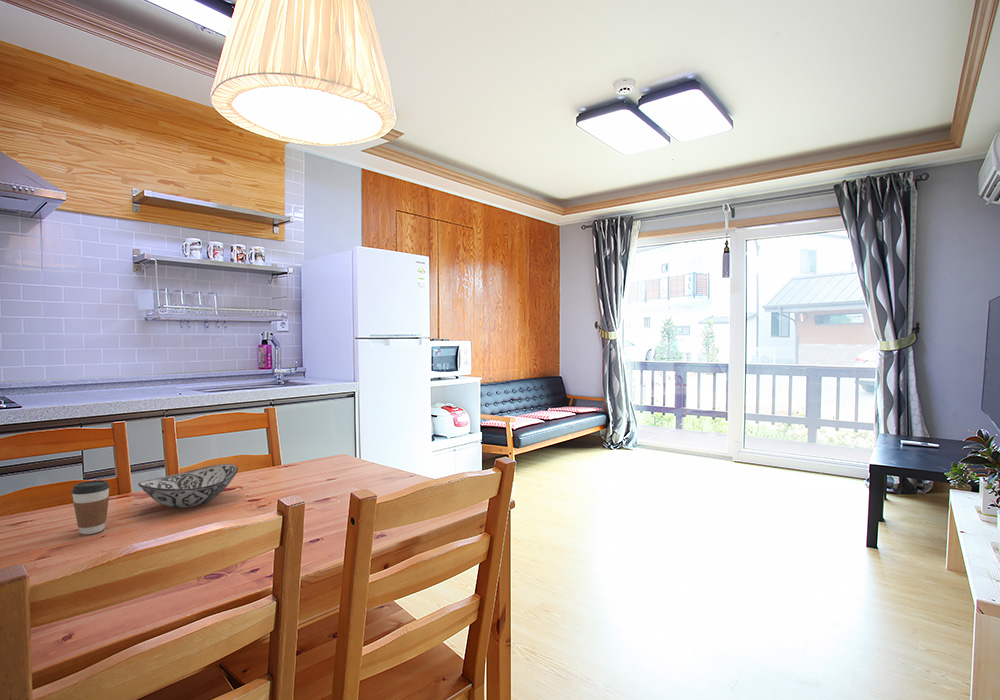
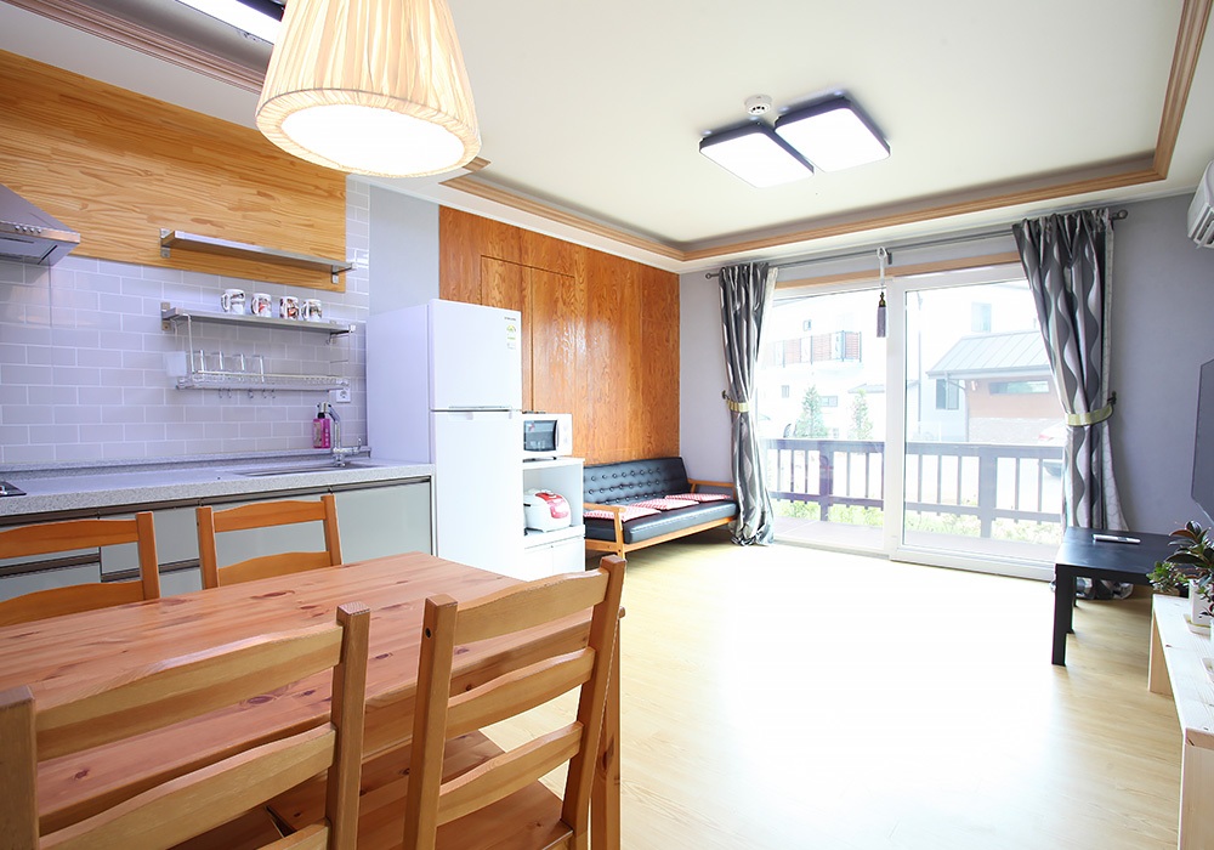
- coffee cup (91, 506)
- decorative bowl (191, 488)
